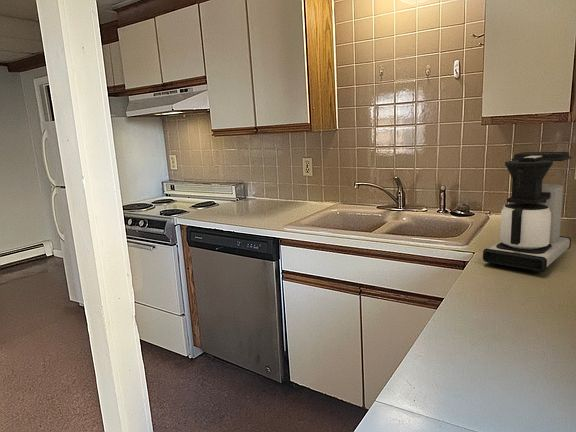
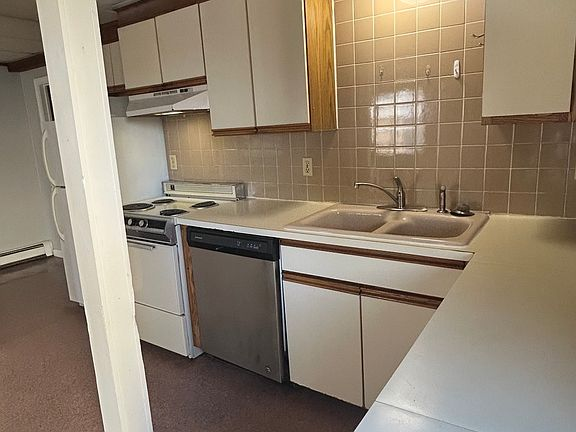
- coffee maker (530, 207)
